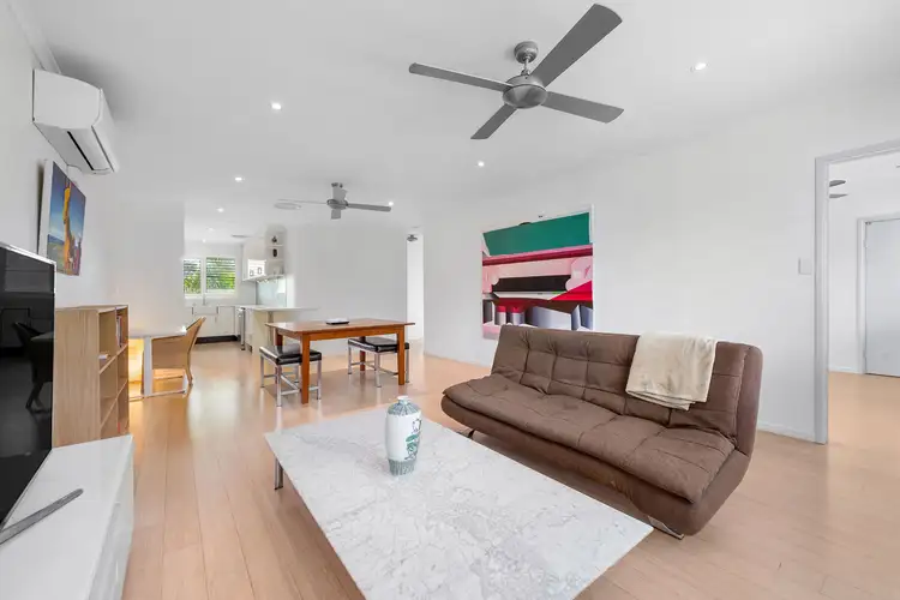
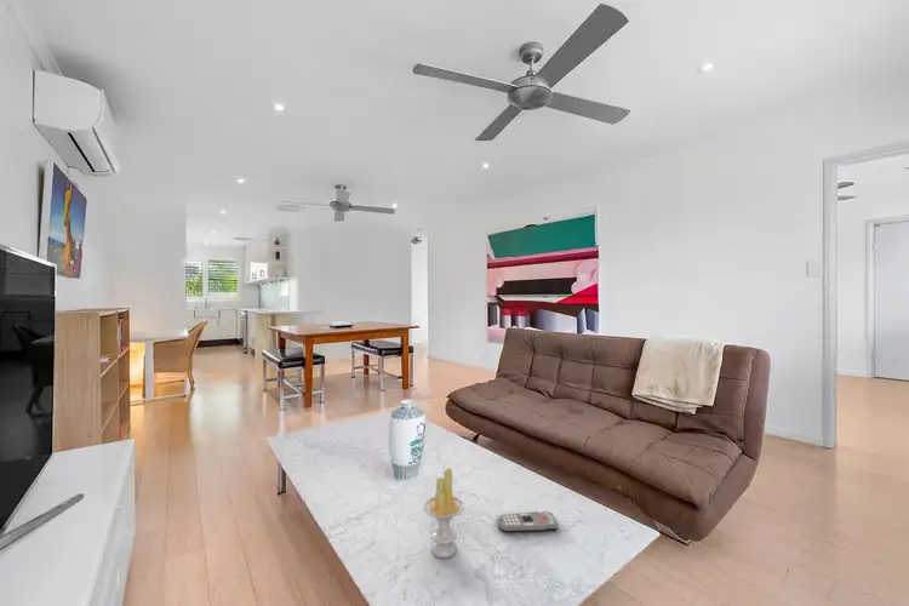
+ candle (444, 508)
+ remote control (526, 521)
